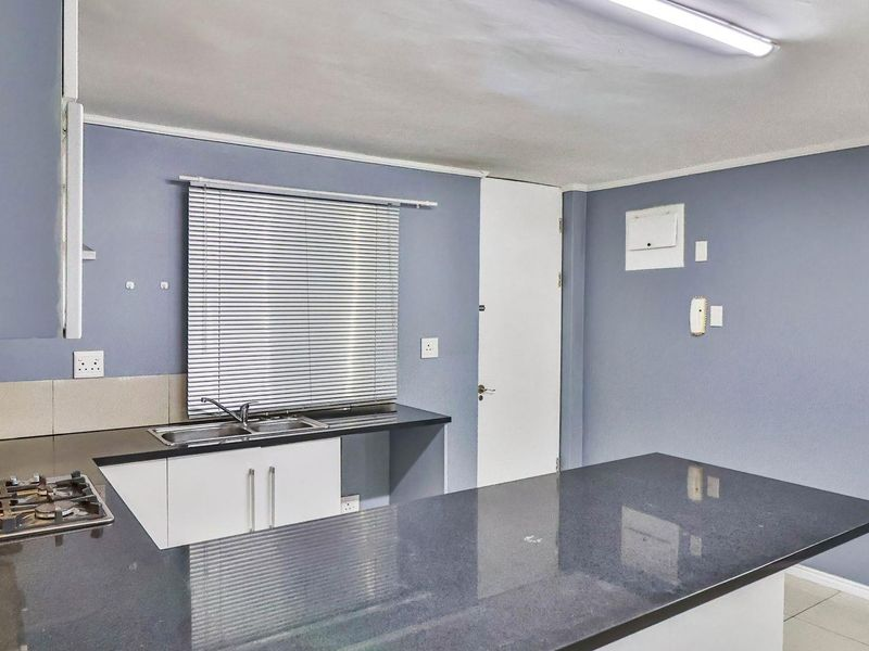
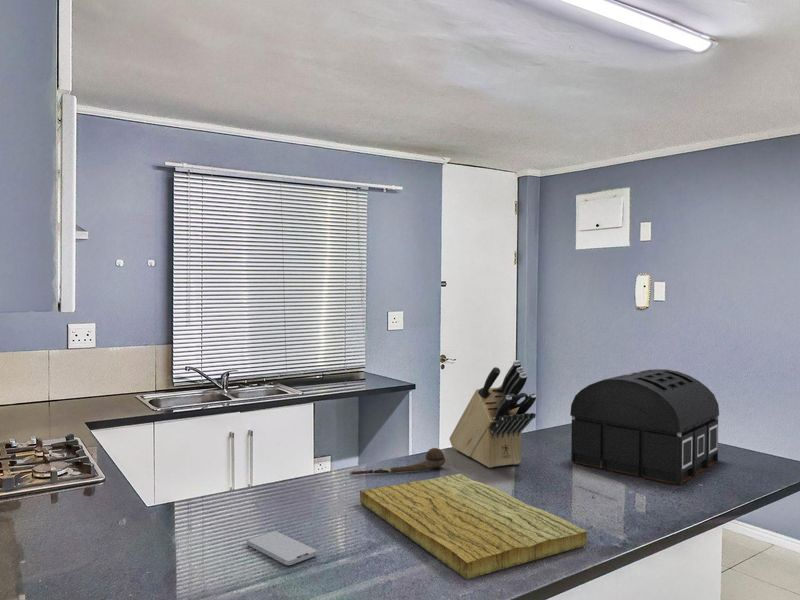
+ spoon (397, 467)
+ knife block (490, 408)
+ treasure chest (645, 417)
+ cutting board (462, 513)
+ smartphone (281, 547)
